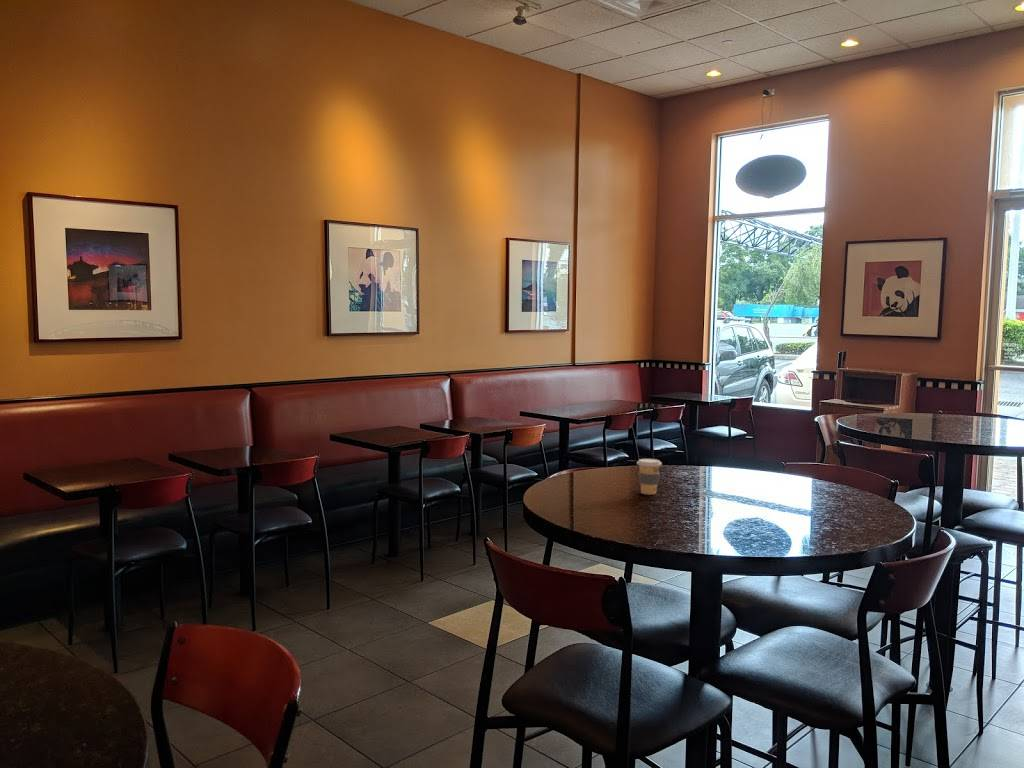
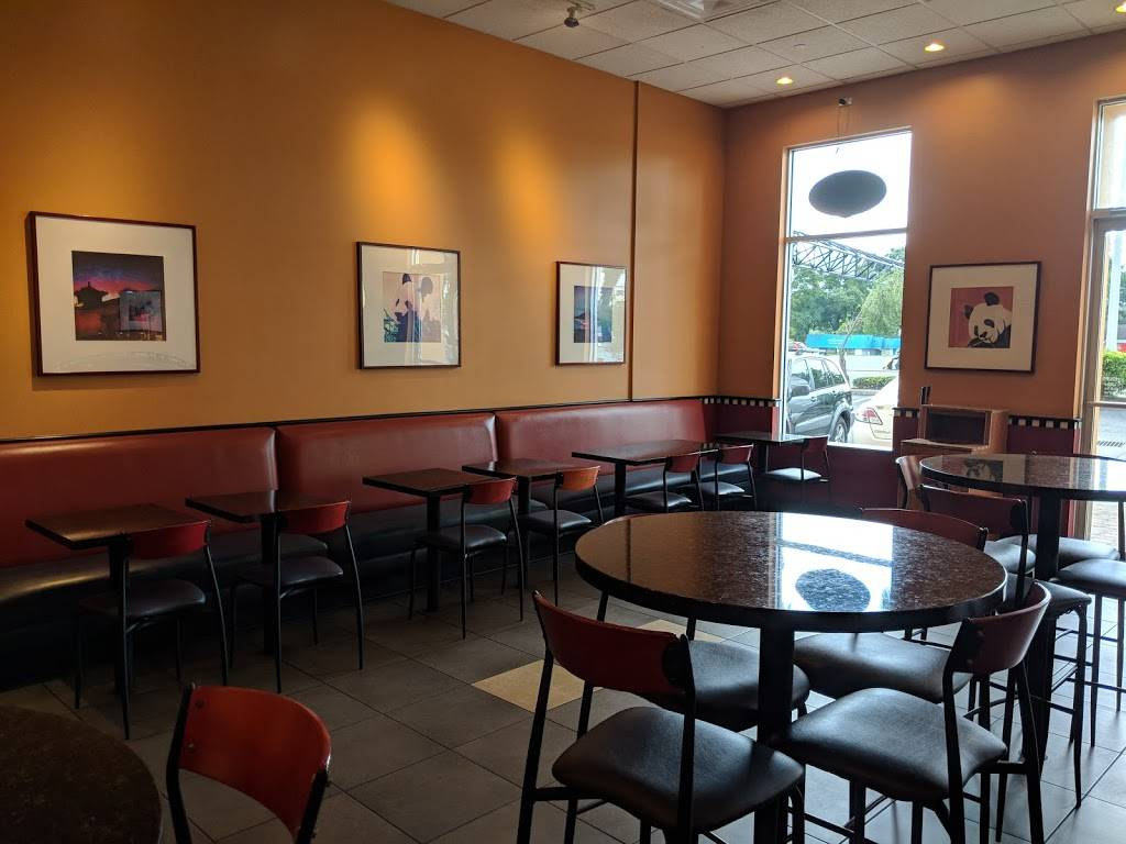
- coffee cup (648, 476)
